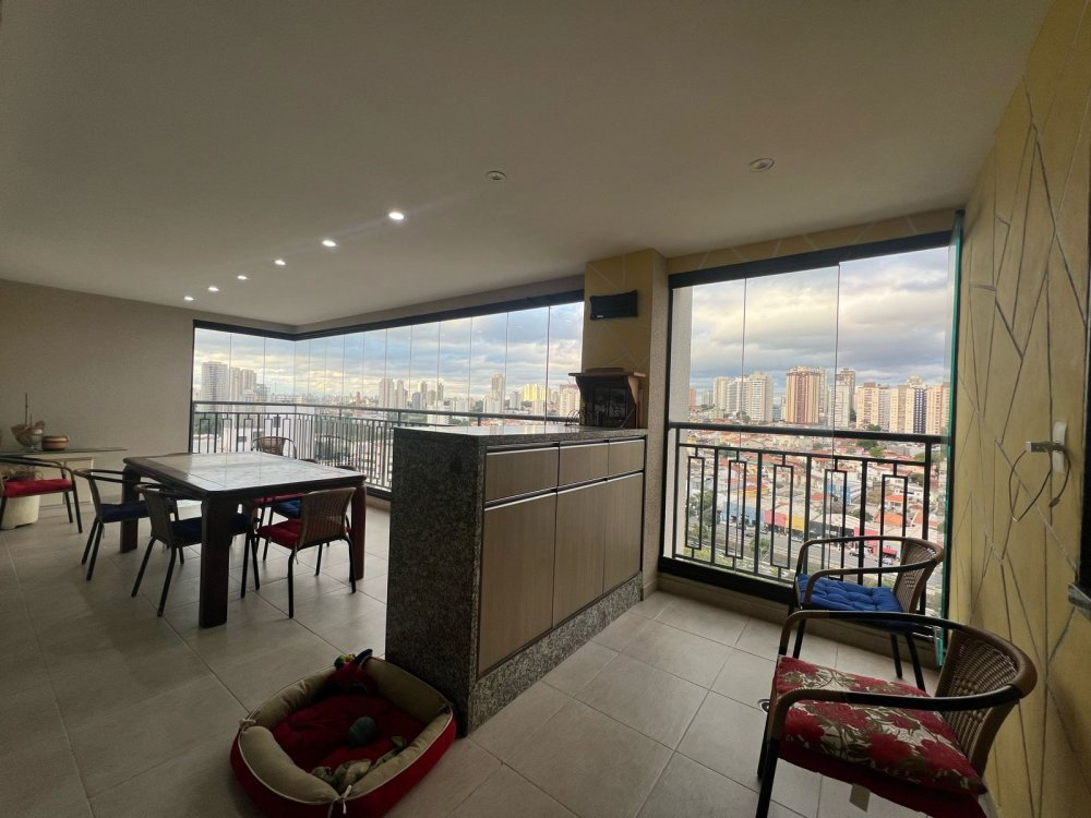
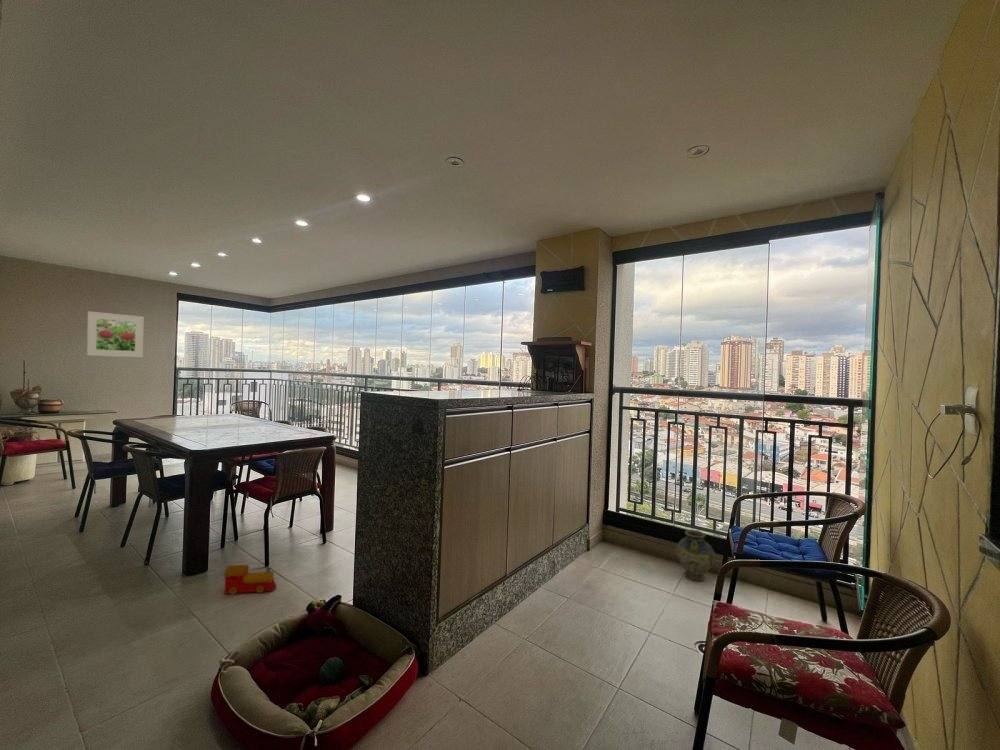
+ toy train (251, 577)
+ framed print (116, 335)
+ ceramic jug (694, 555)
